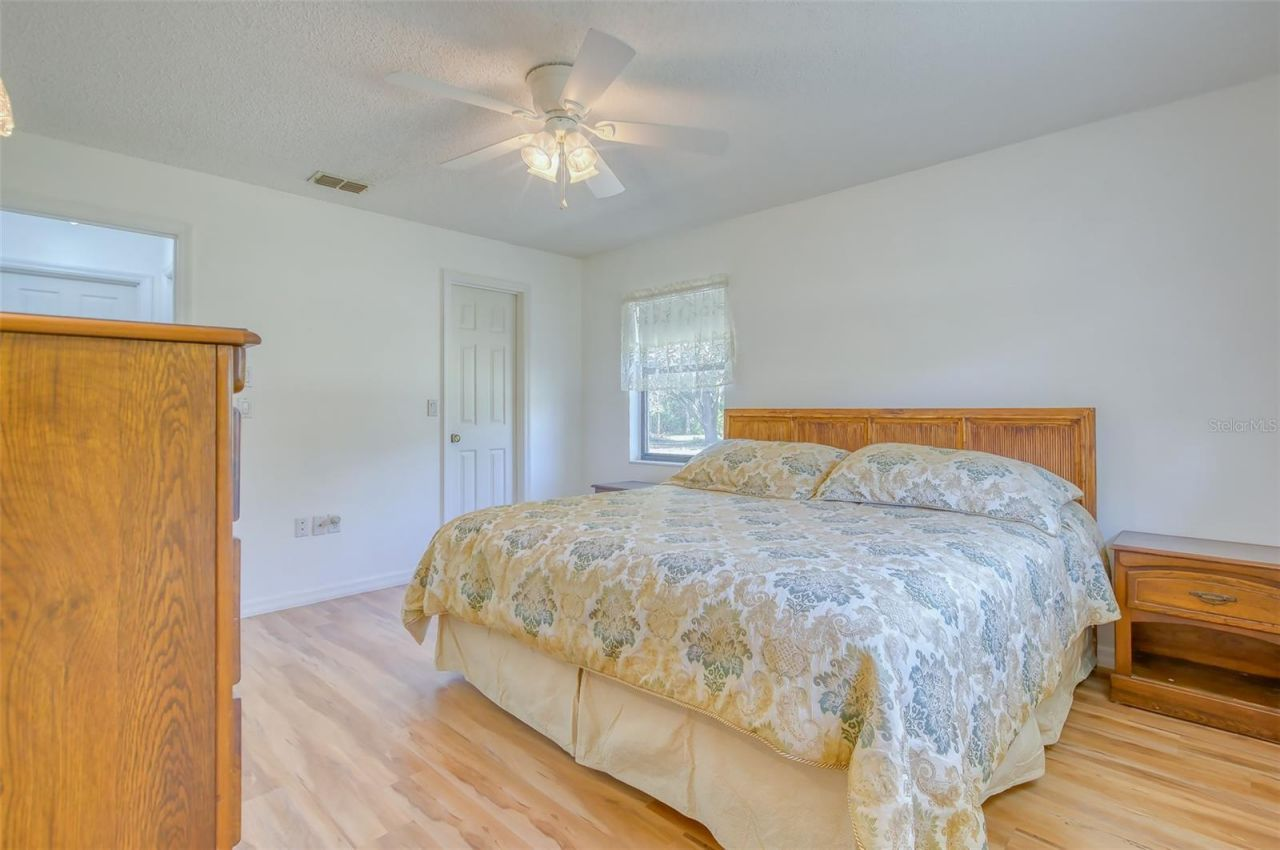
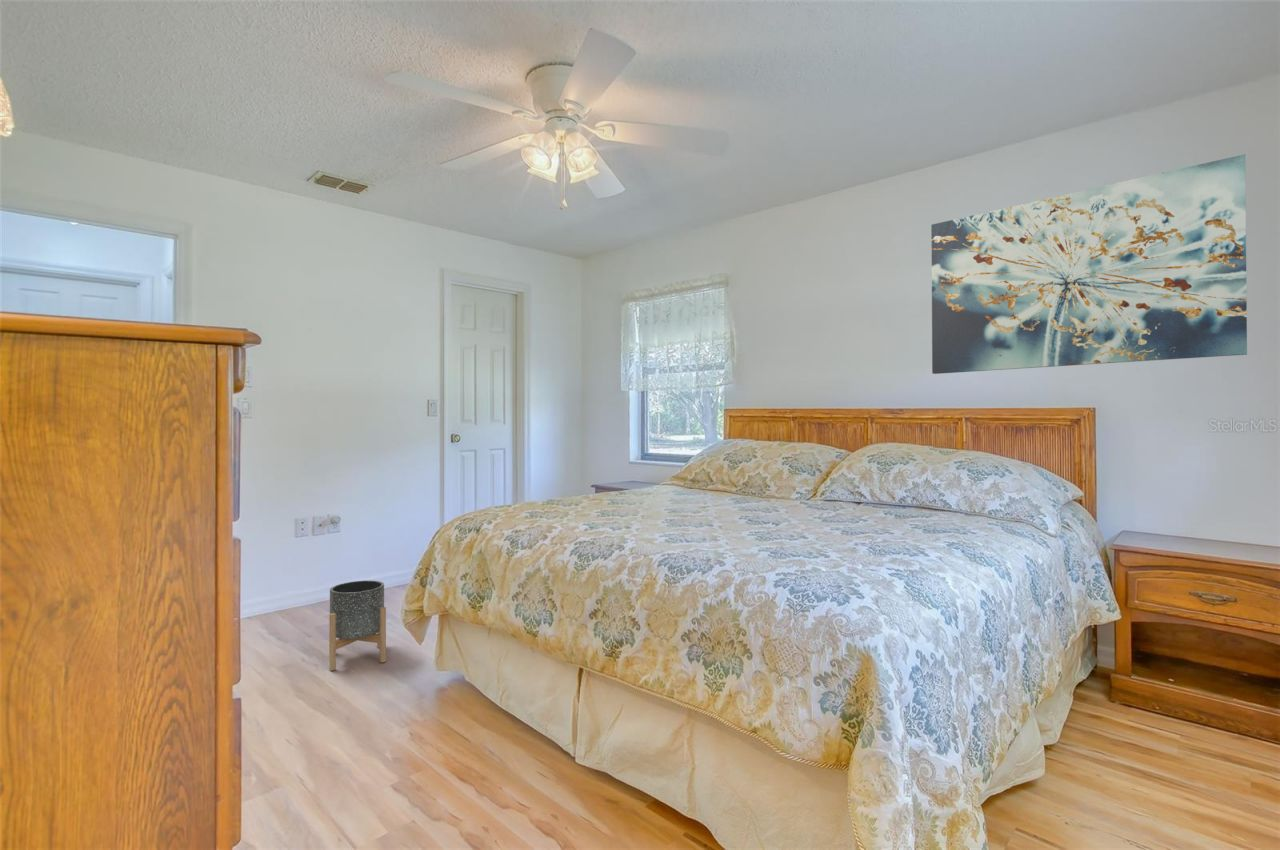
+ planter (357, 622)
+ wall art (1066, 280)
